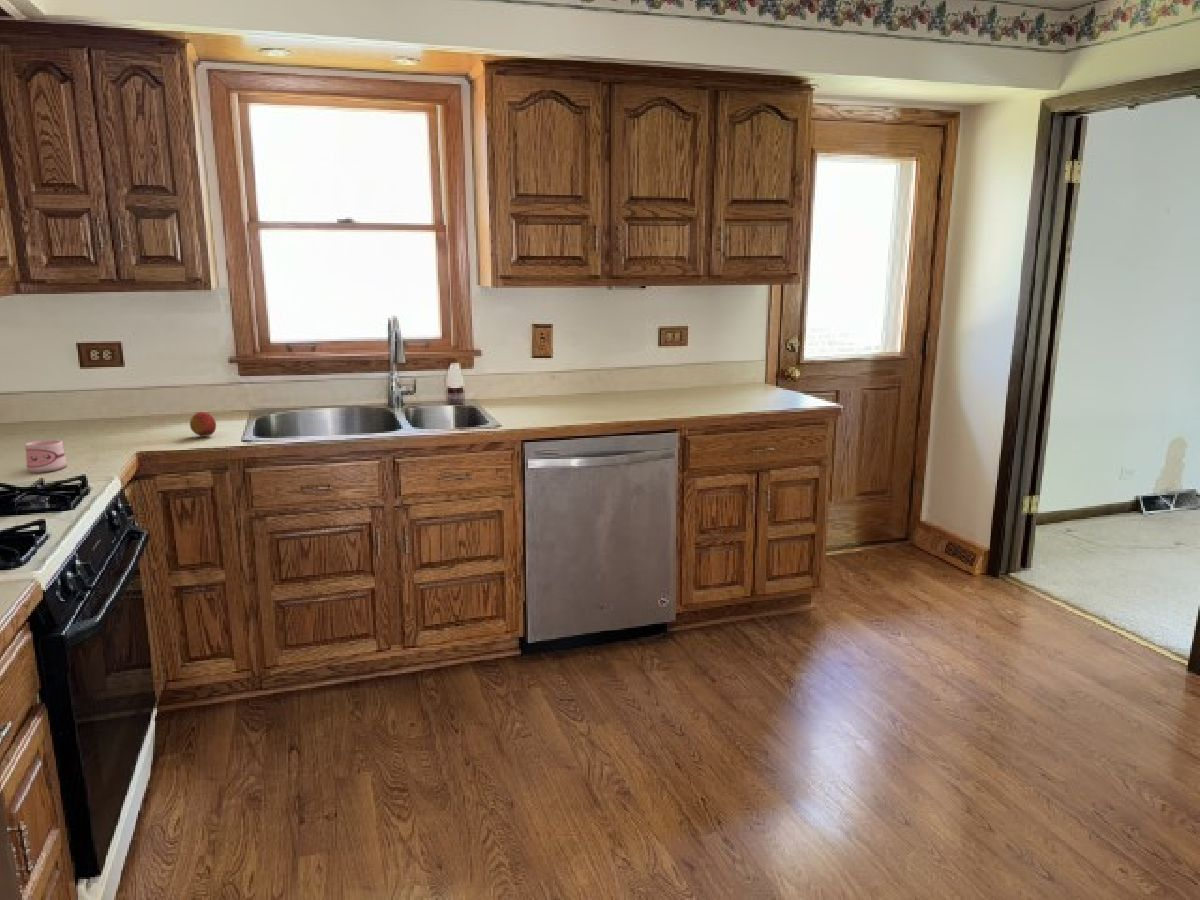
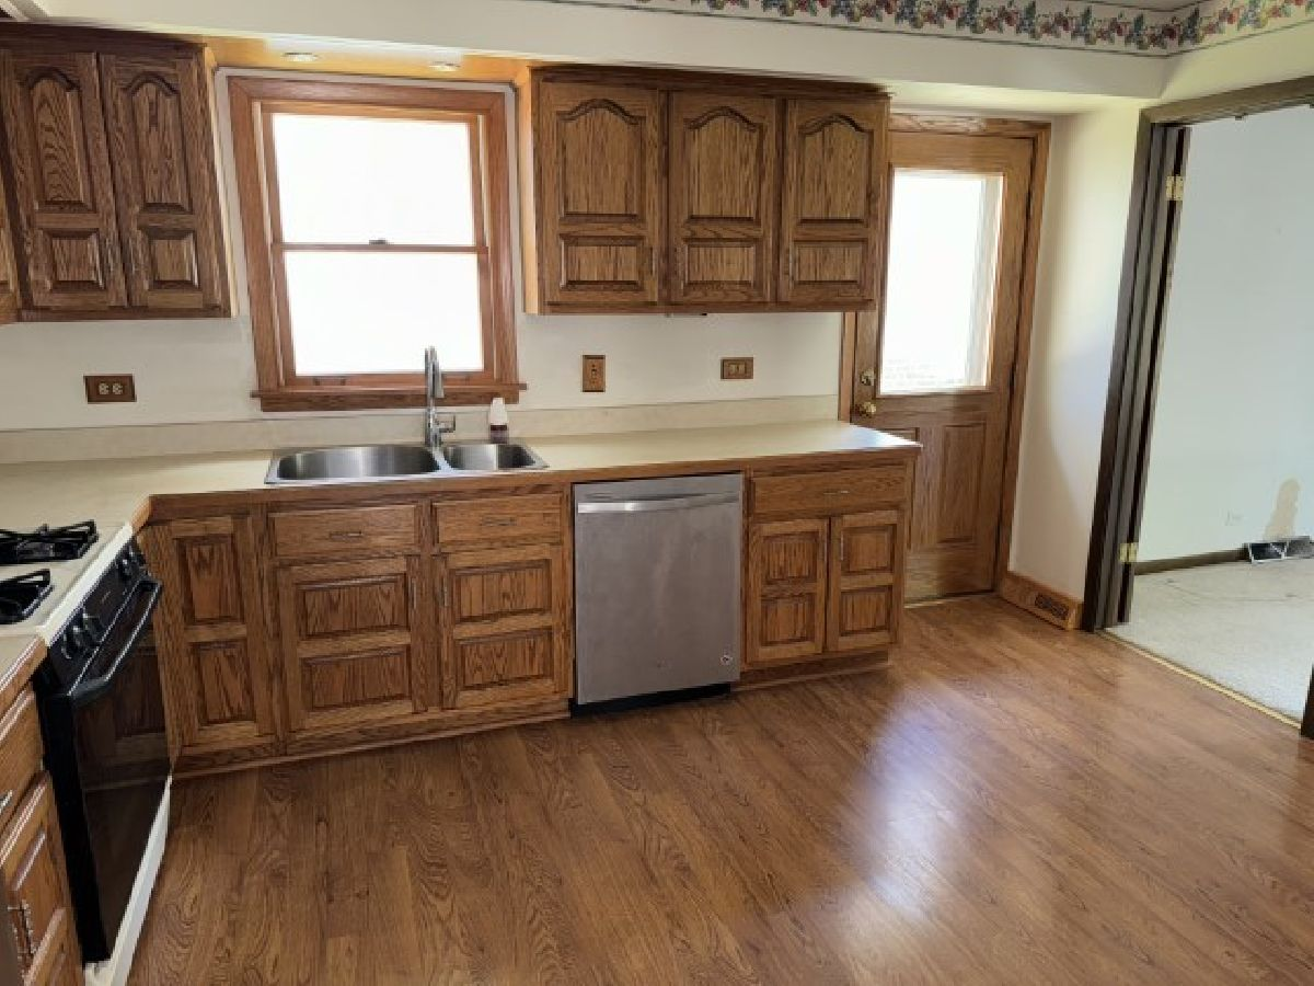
- mug (47, 455)
- apple (203, 424)
